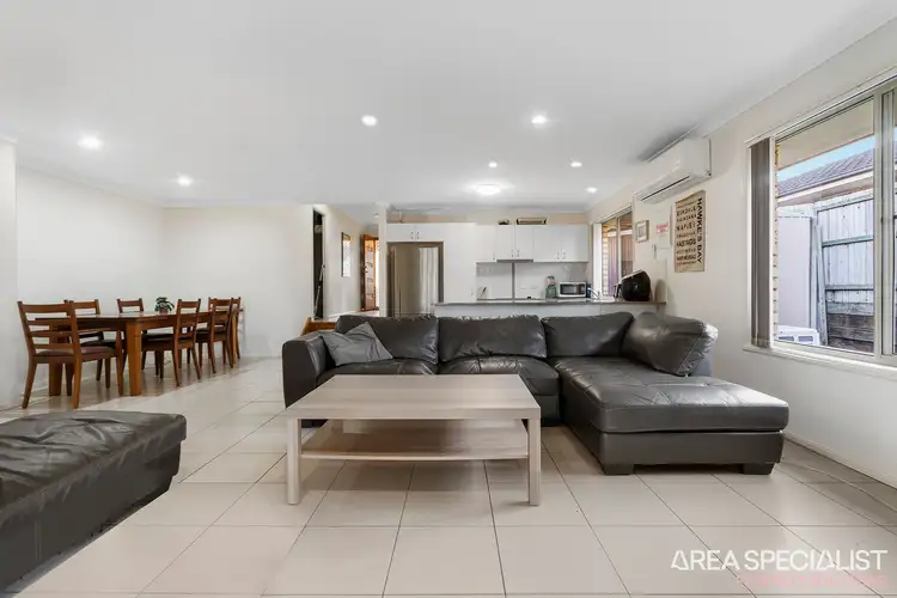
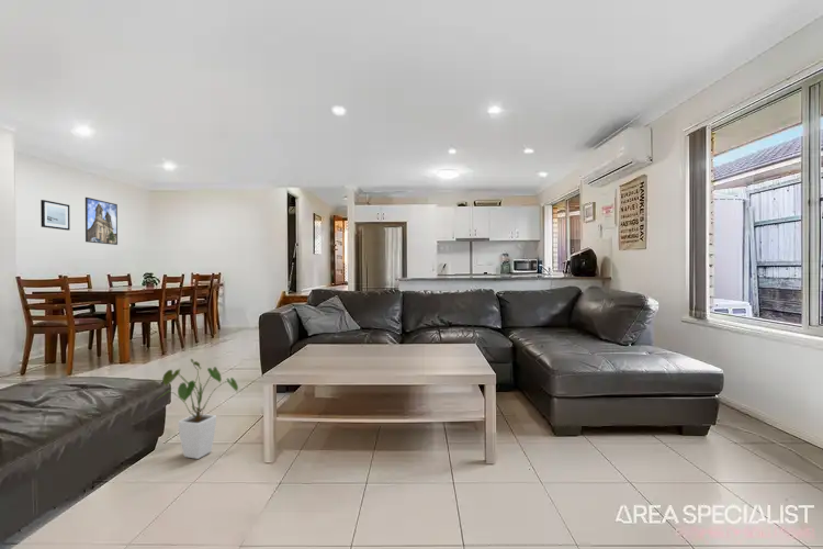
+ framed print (102, 222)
+ house plant (203, 406)
+ wall art (55, 215)
